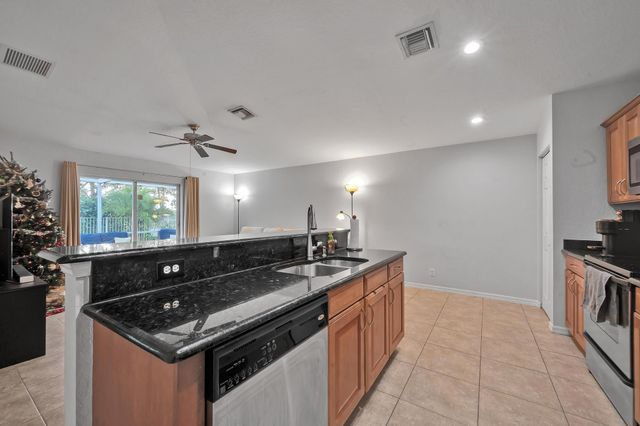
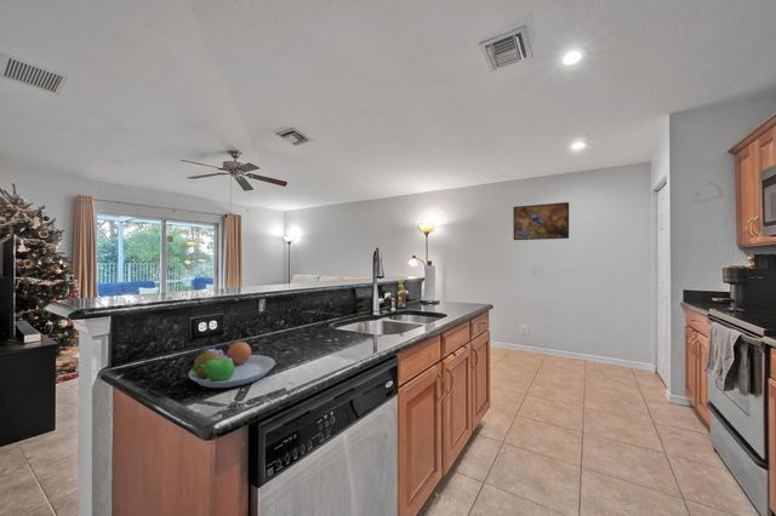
+ fruit bowl (230, 360)
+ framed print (540, 222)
